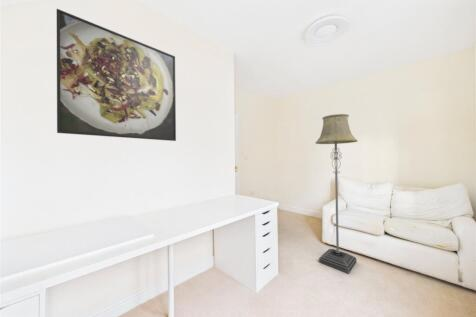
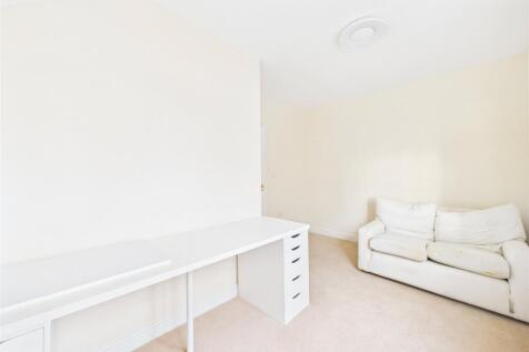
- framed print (127, 87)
- floor lamp (336, 189)
